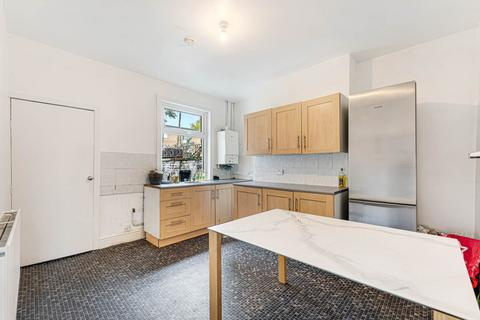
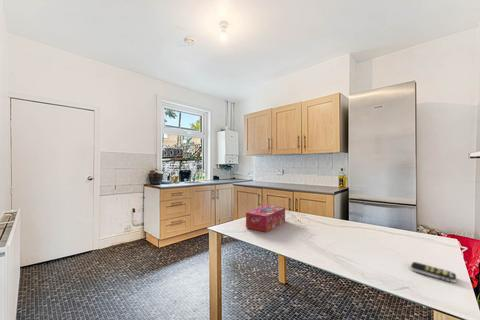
+ tissue box (266, 217)
+ remote control (432, 271)
